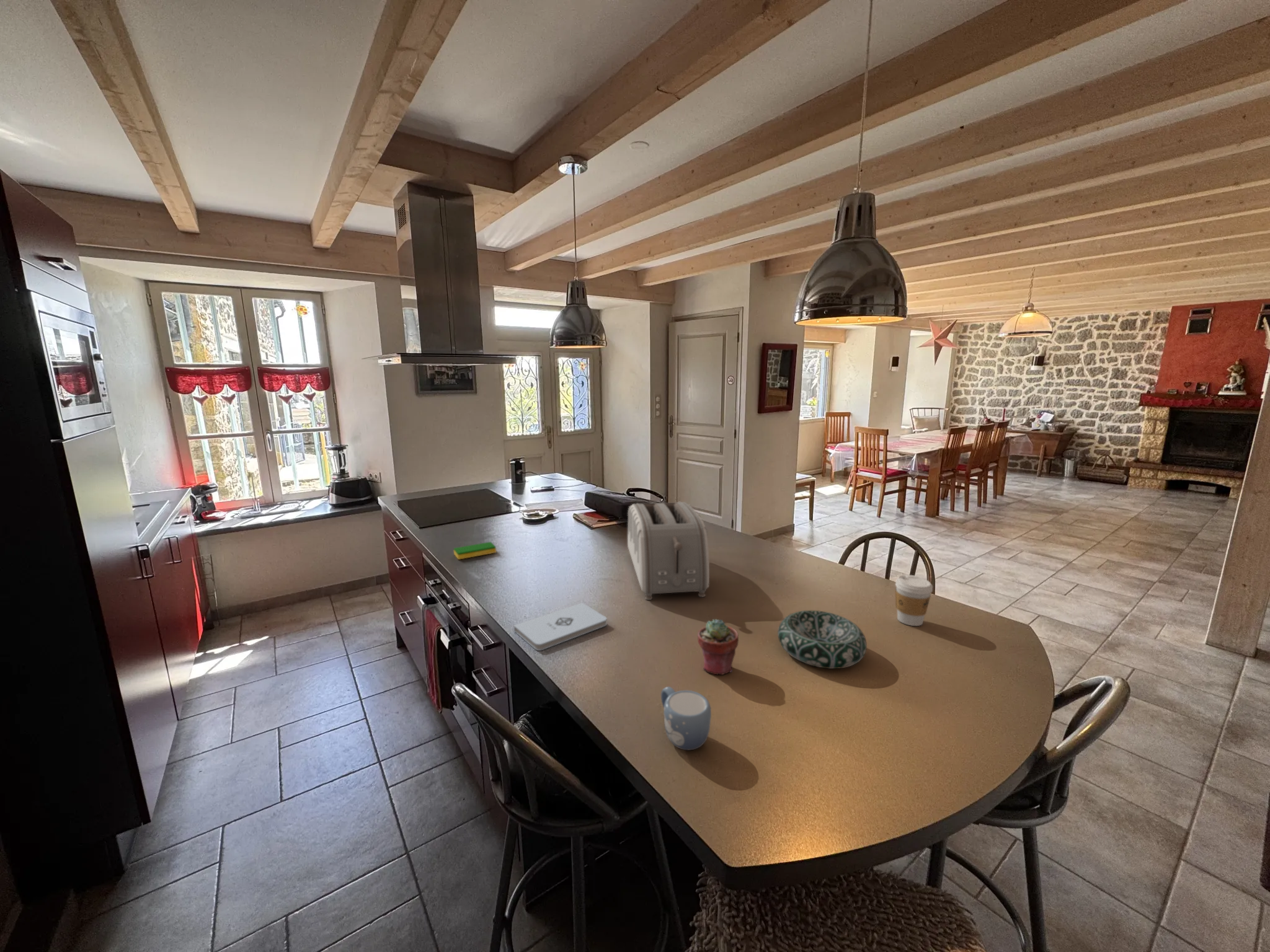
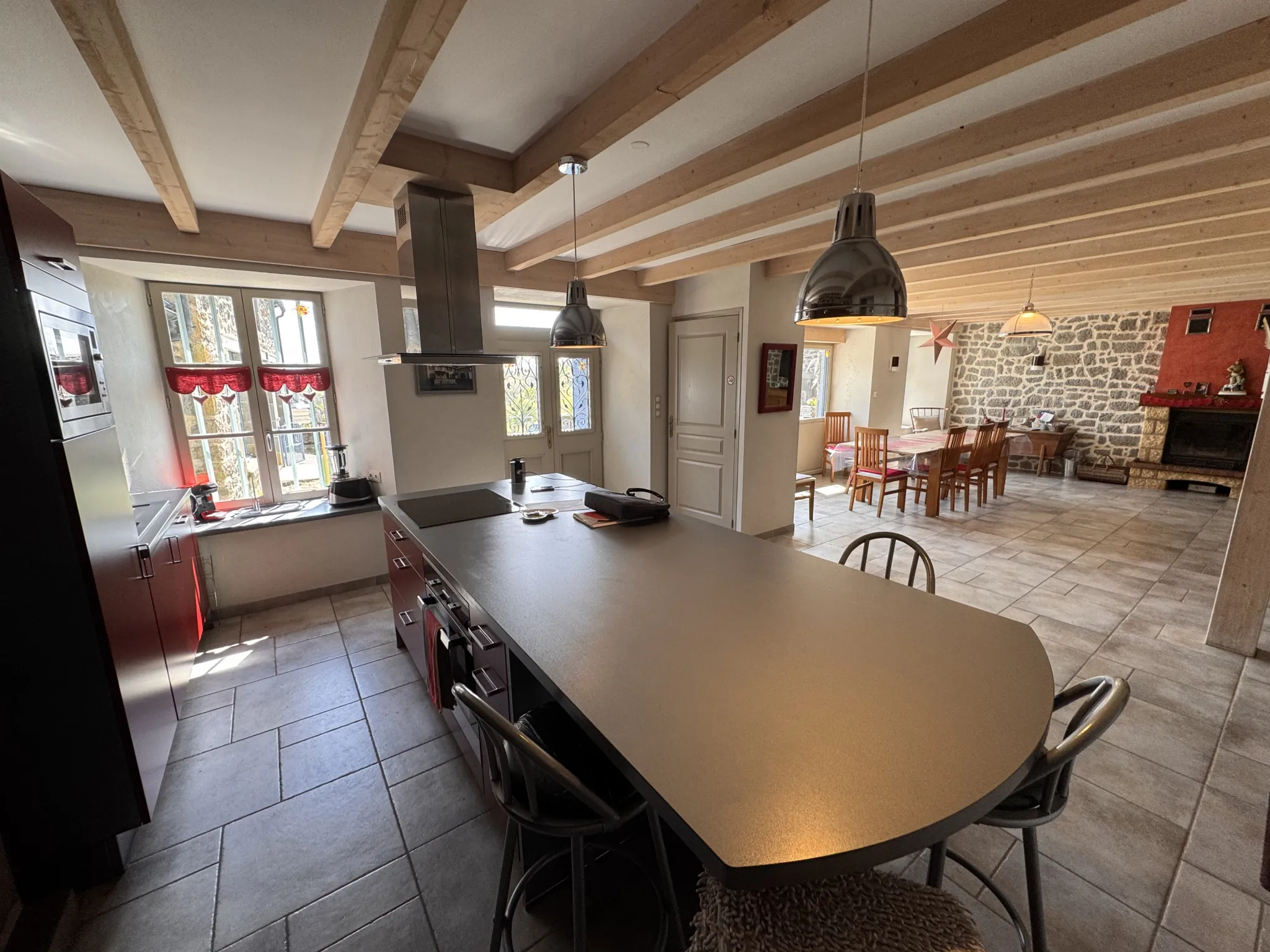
- decorative bowl (821, 638)
- coffee cup (912, 600)
- mug (681, 716)
- dish sponge (474, 550)
- notepad (562, 625)
- toaster (665, 542)
- potted succulent (717, 643)
